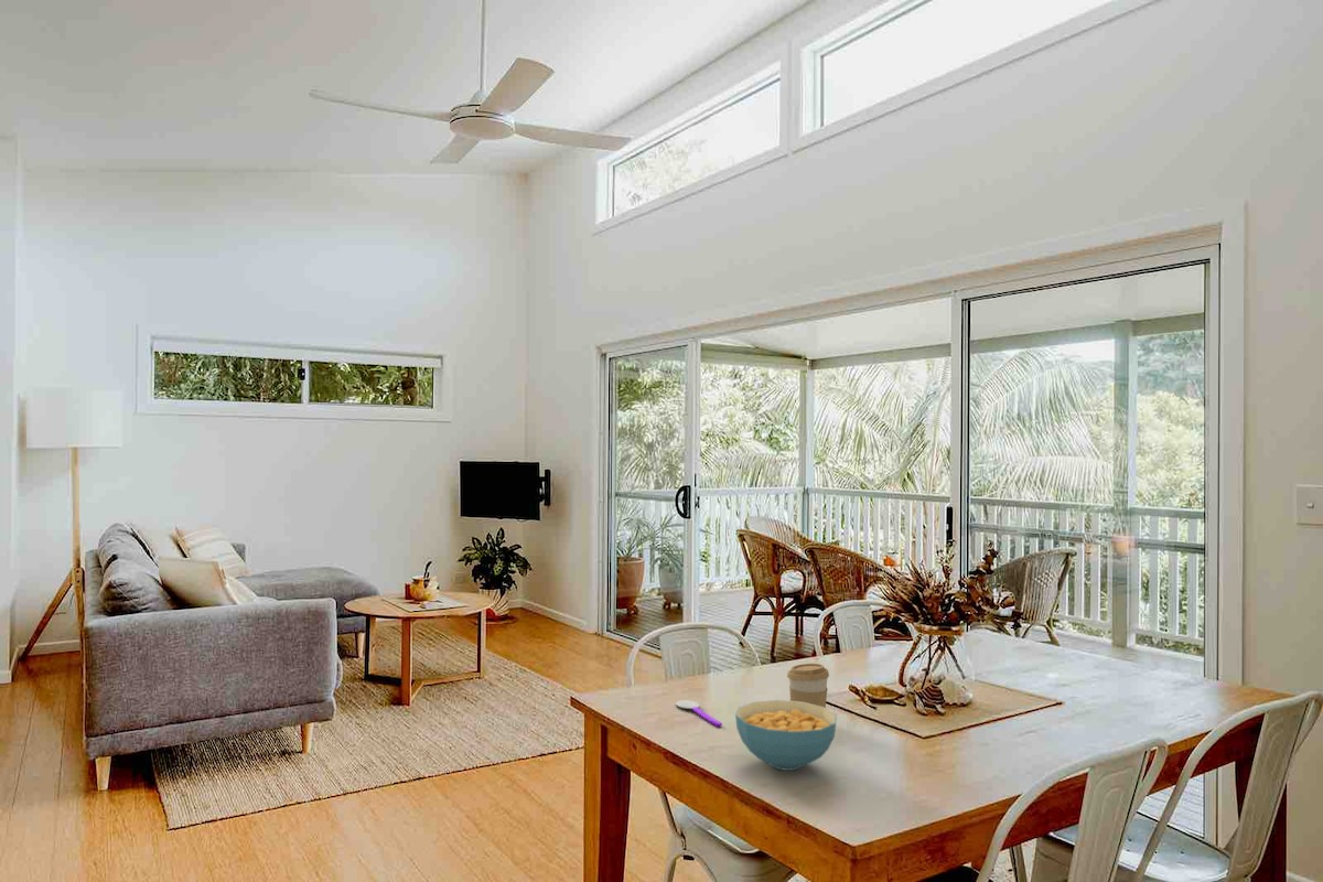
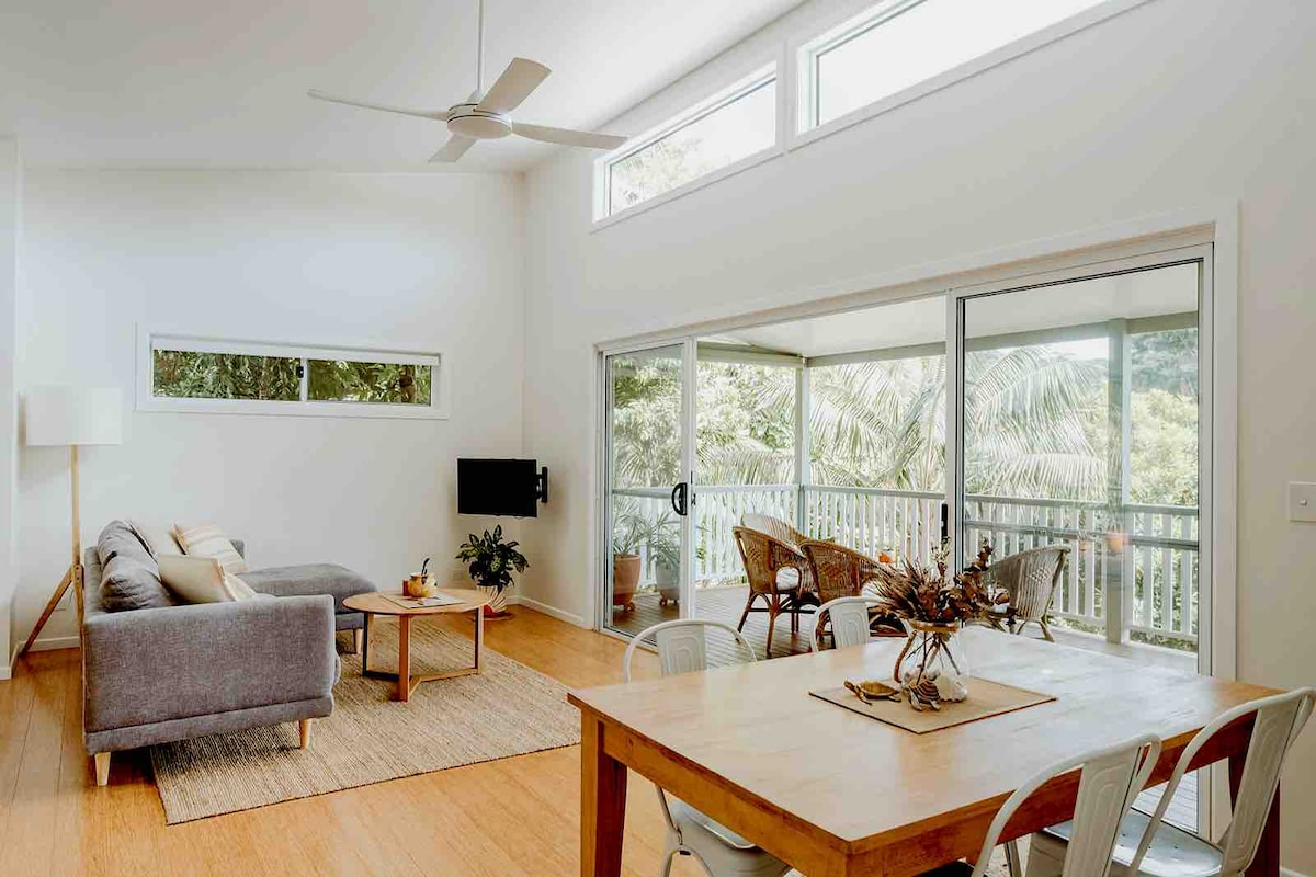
- coffee cup (807, 693)
- spoon (699, 711)
- cereal bowl (785, 740)
